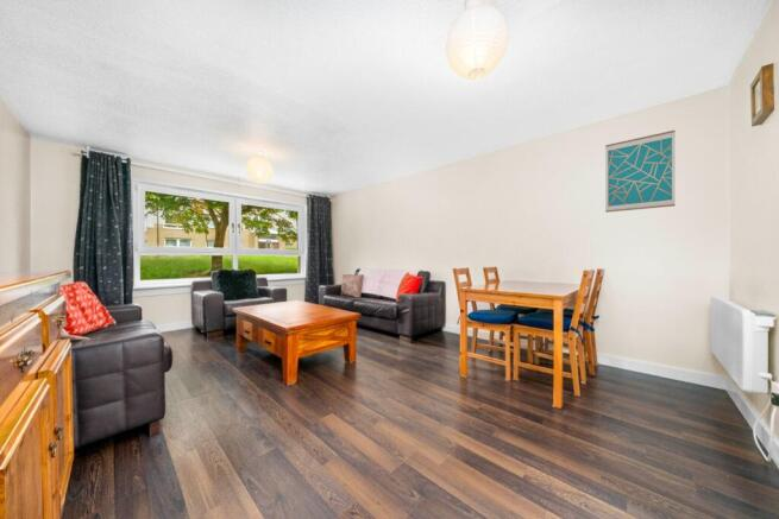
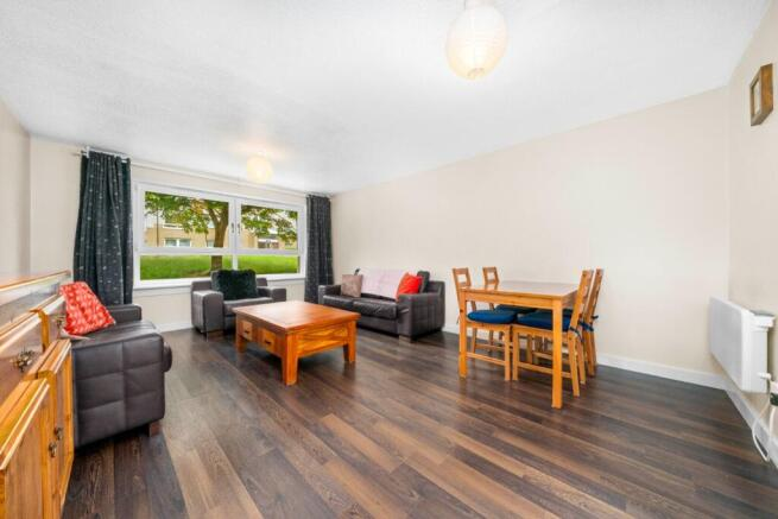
- wall art (637, 173)
